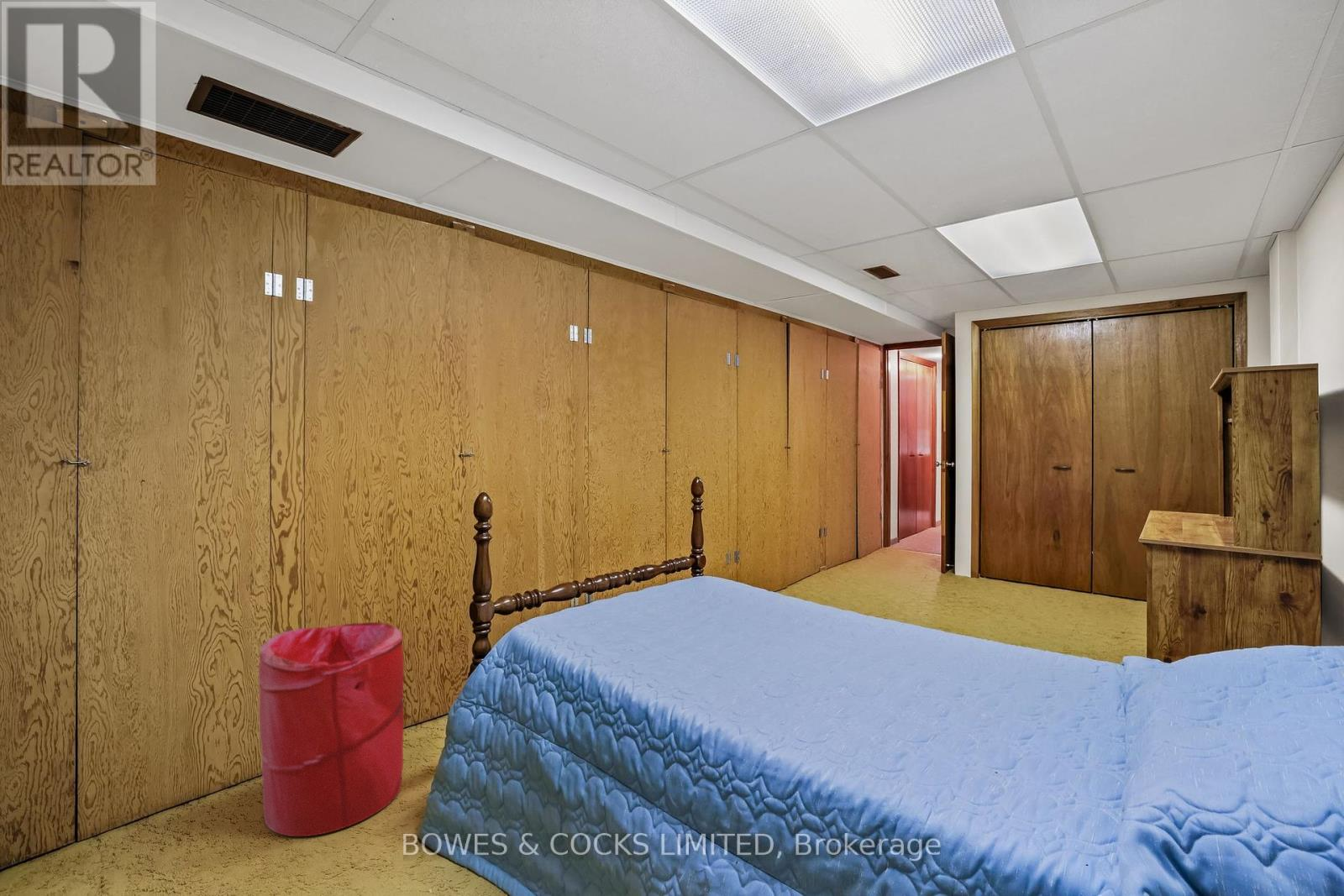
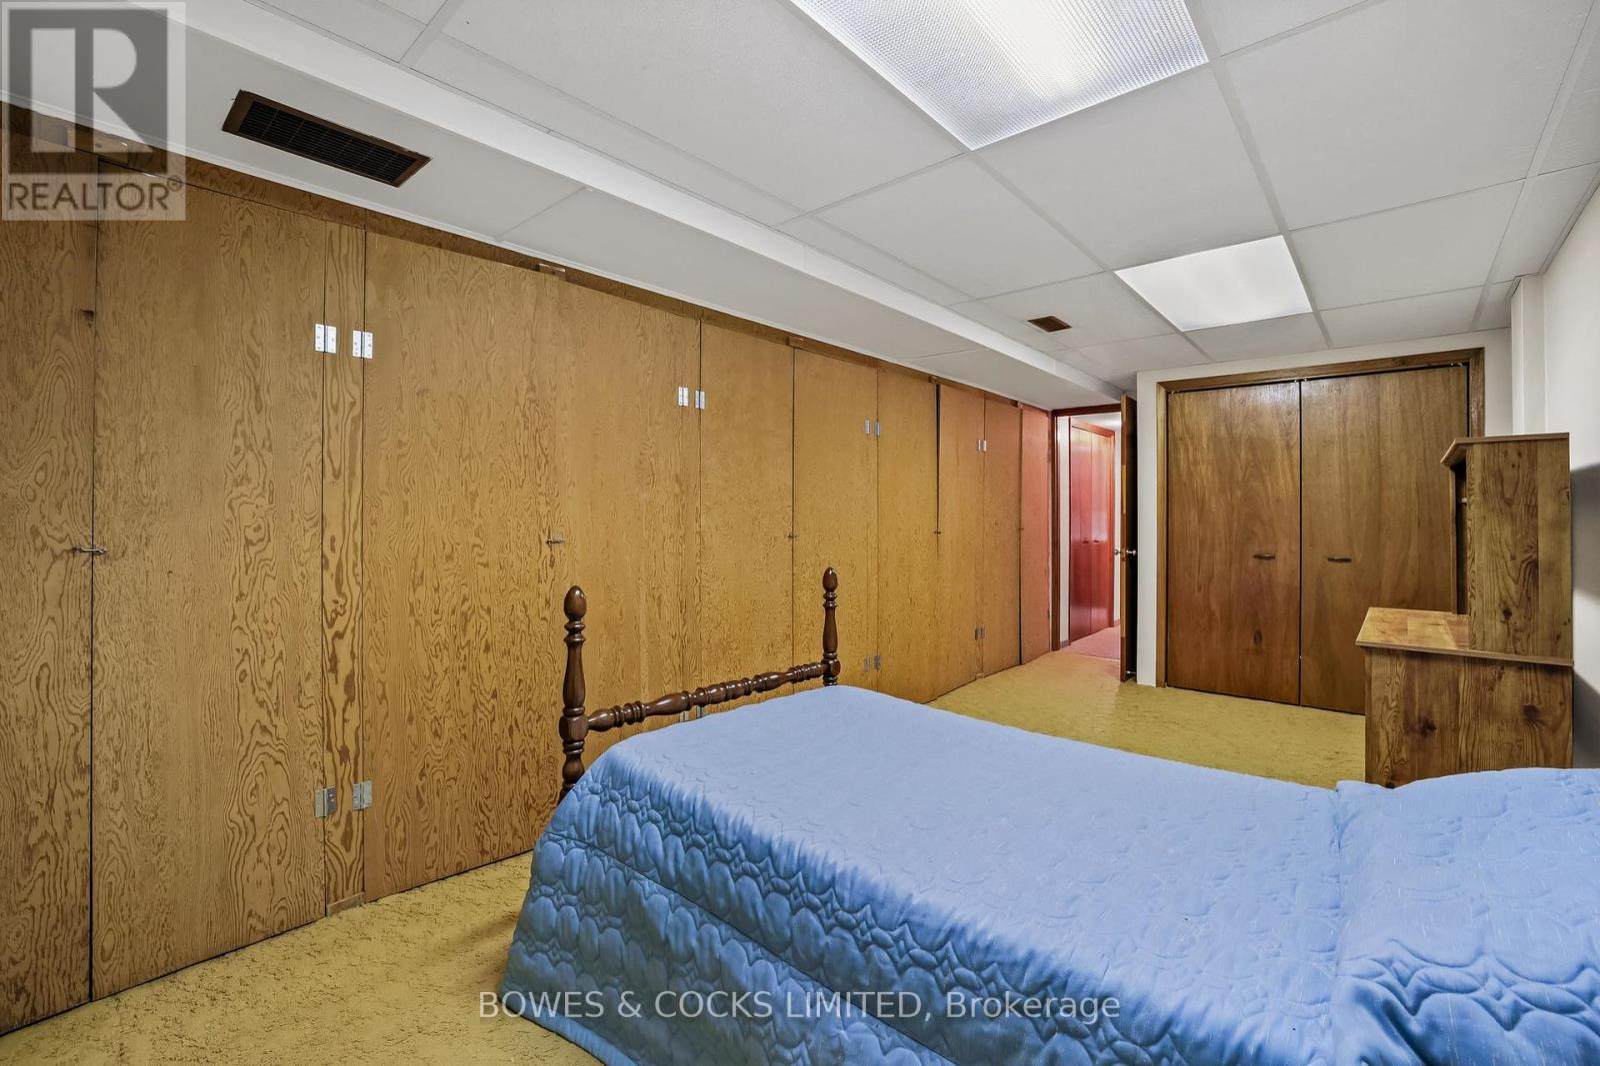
- laundry hamper (334, 717)
